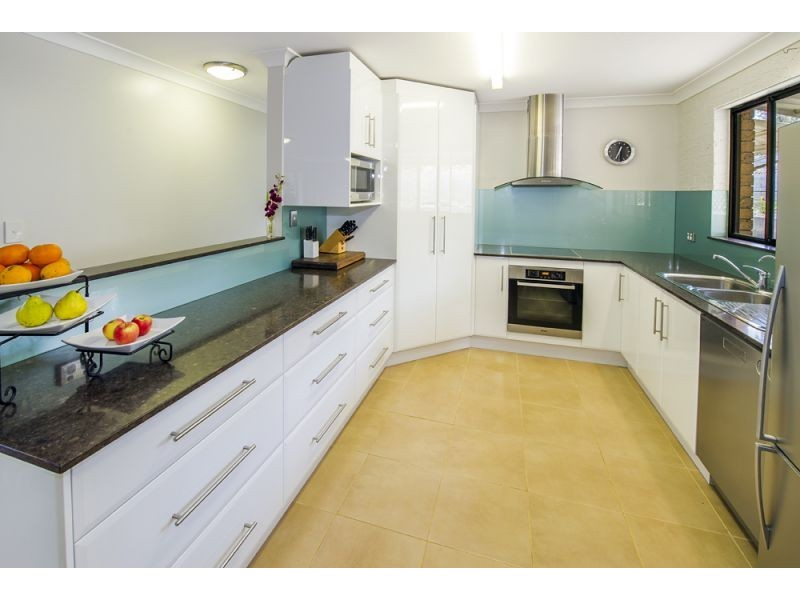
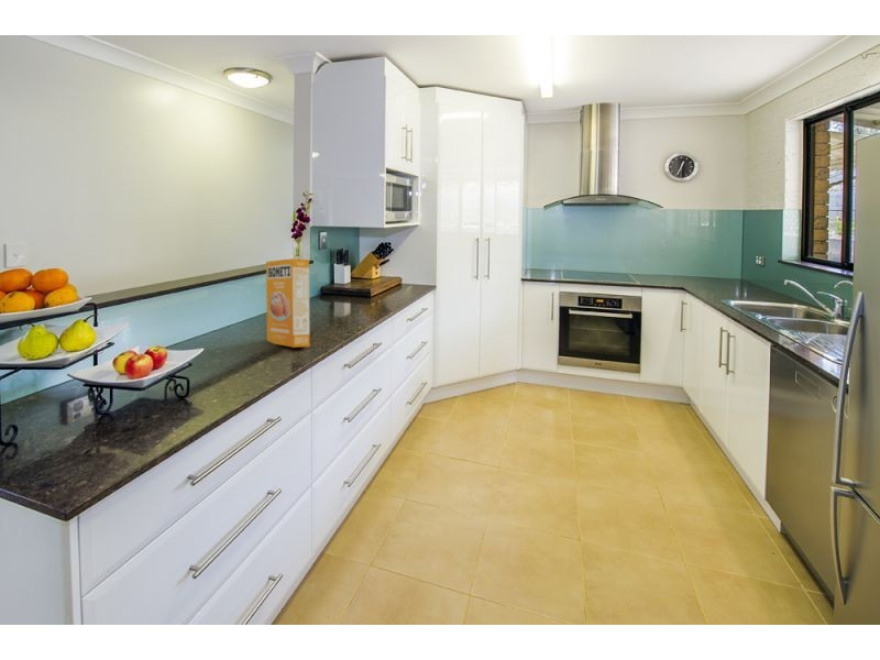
+ cereal box (287, 302)
